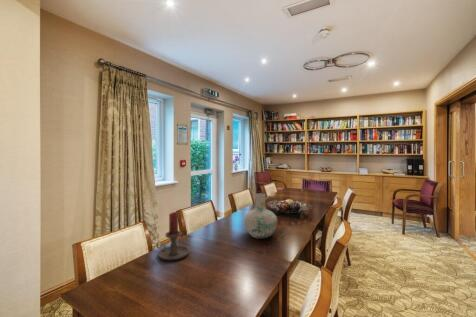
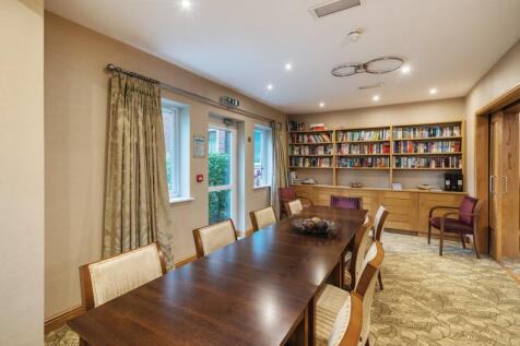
- candle holder (170, 233)
- vase (260, 214)
